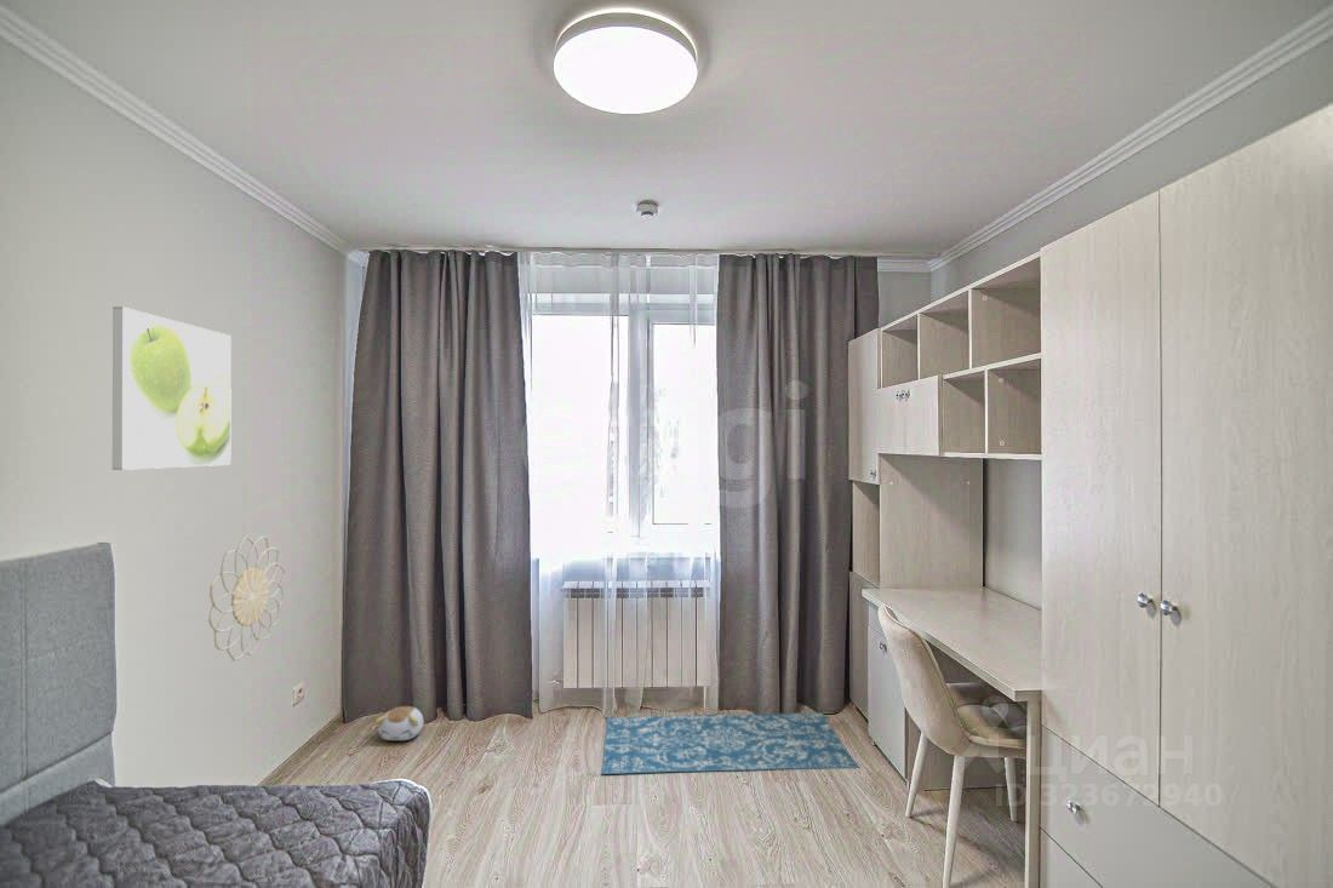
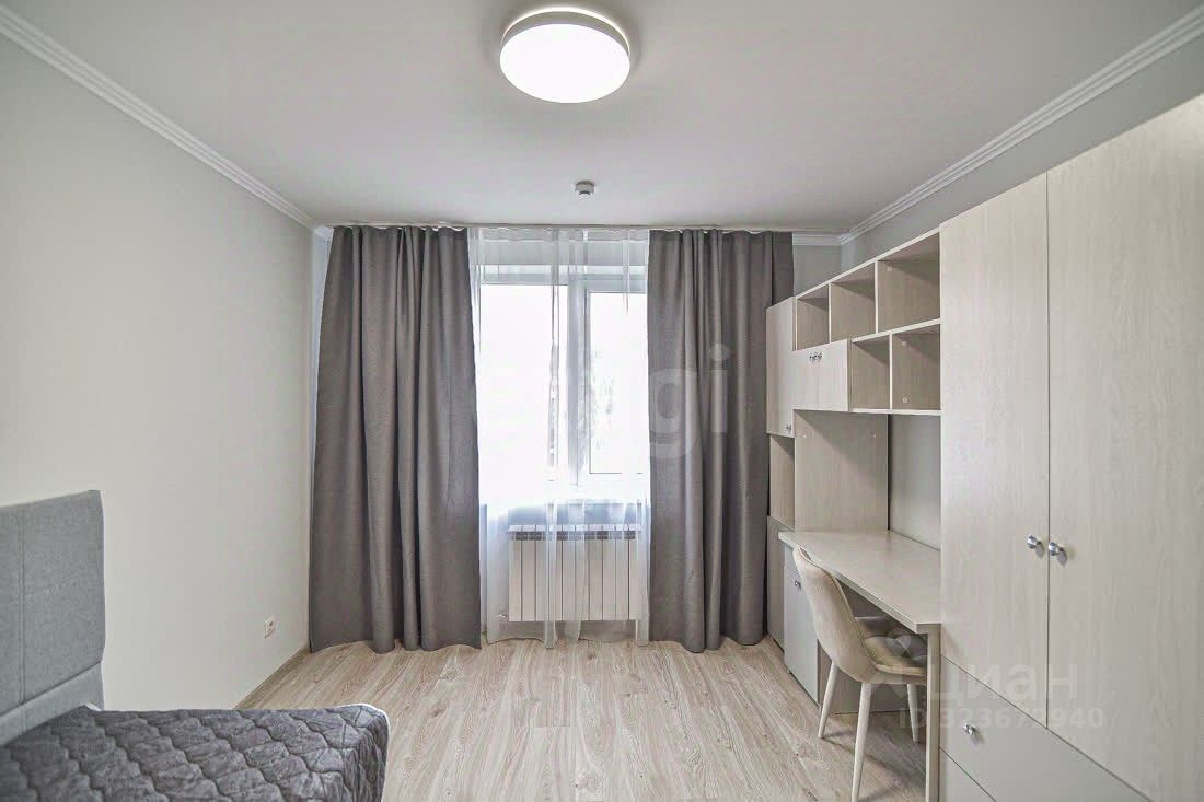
- plush toy (404, 720)
- rug (722, 739)
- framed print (178, 395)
- decorative wall piece (250, 595)
